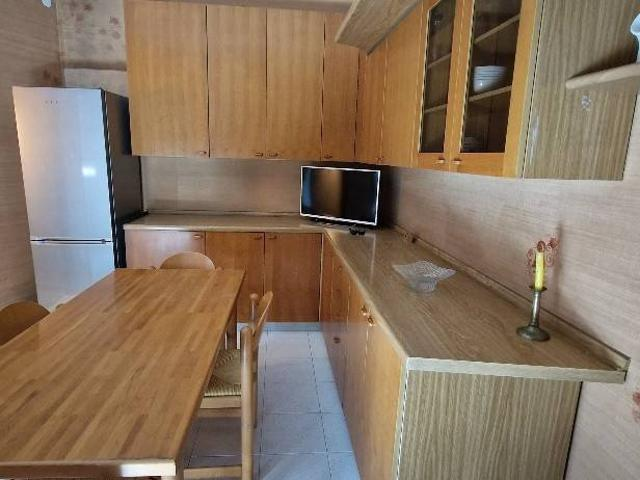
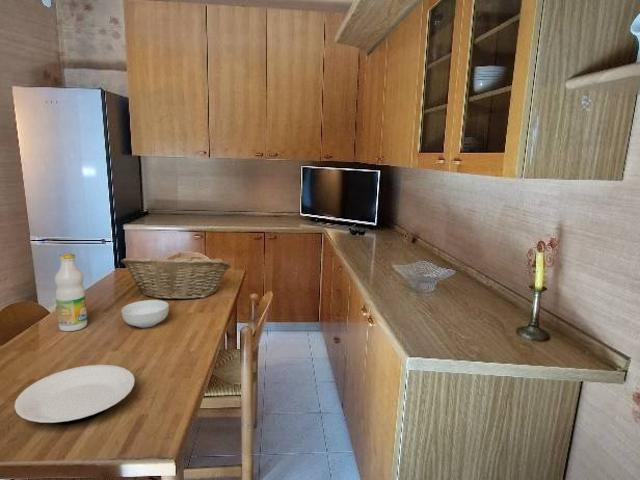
+ plate (78, 396)
+ bottle (70, 291)
+ cereal bowl (146, 315)
+ fruit basket (177, 271)
